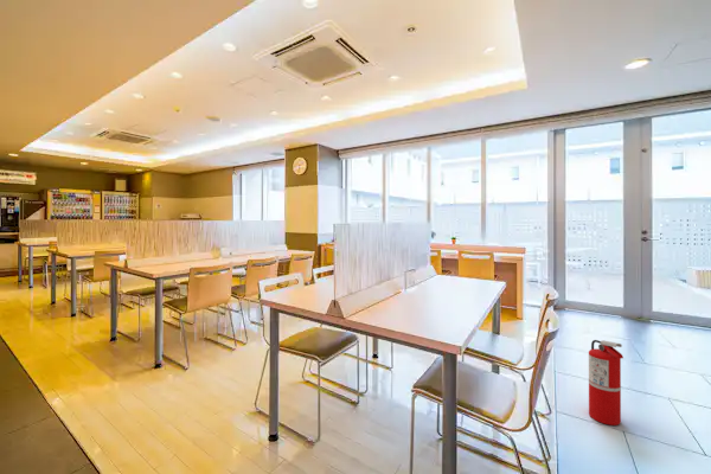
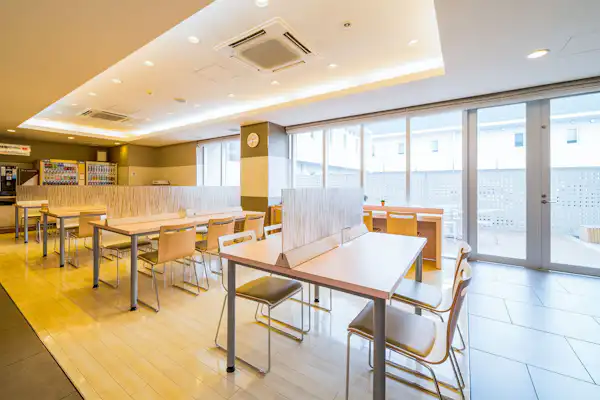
- fire extinguisher (604, 378)
